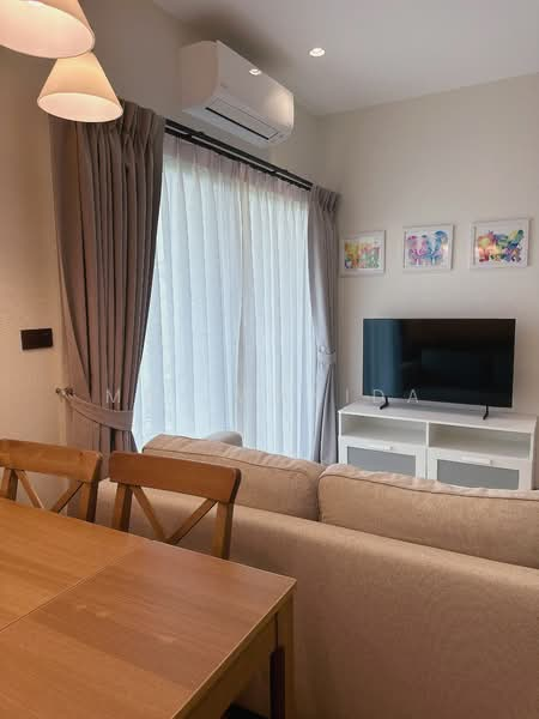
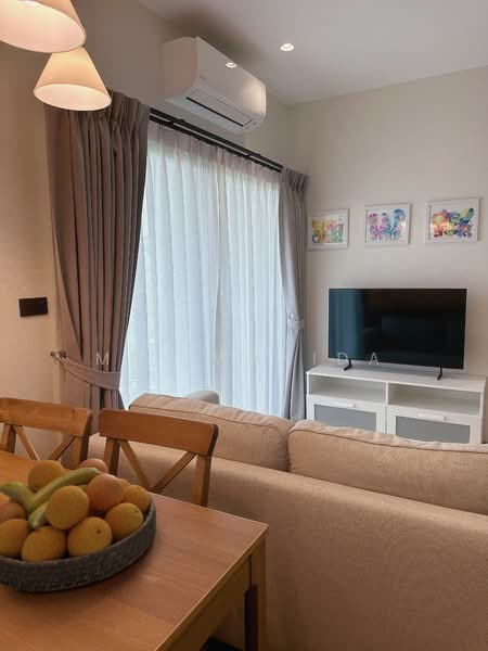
+ fruit bowl (73, 503)
